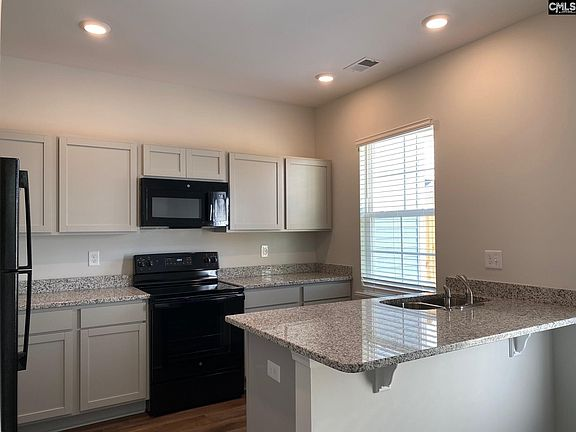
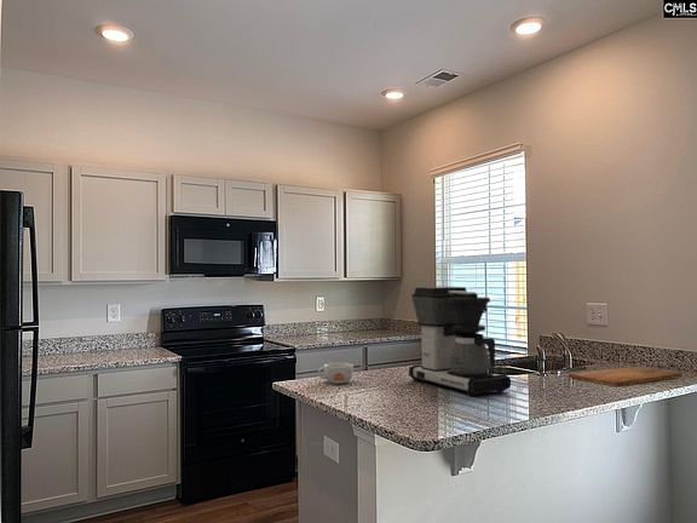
+ bowl (335, 373)
+ cutting board (626, 374)
+ coffee maker (456, 337)
